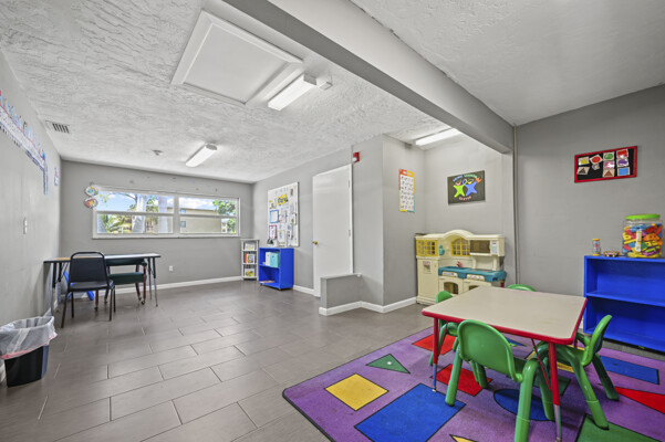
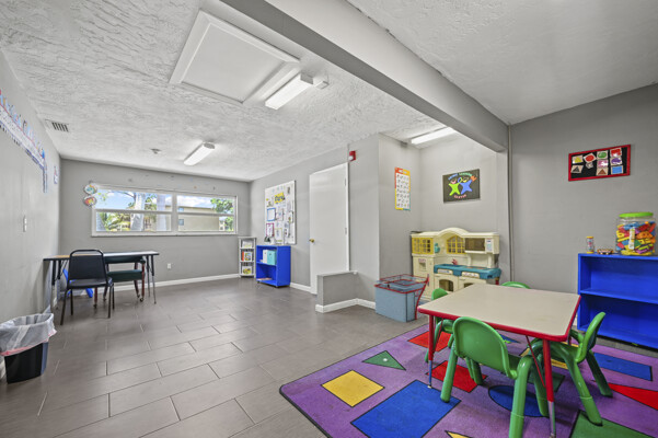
+ toy chest (404, 292)
